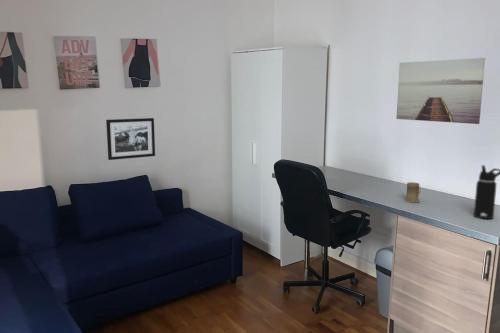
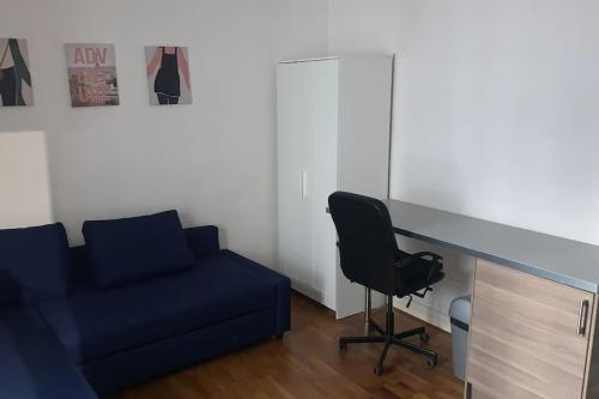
- water bottle (487, 191)
- wall art (436, 91)
- picture frame (131, 138)
- mug (414, 192)
